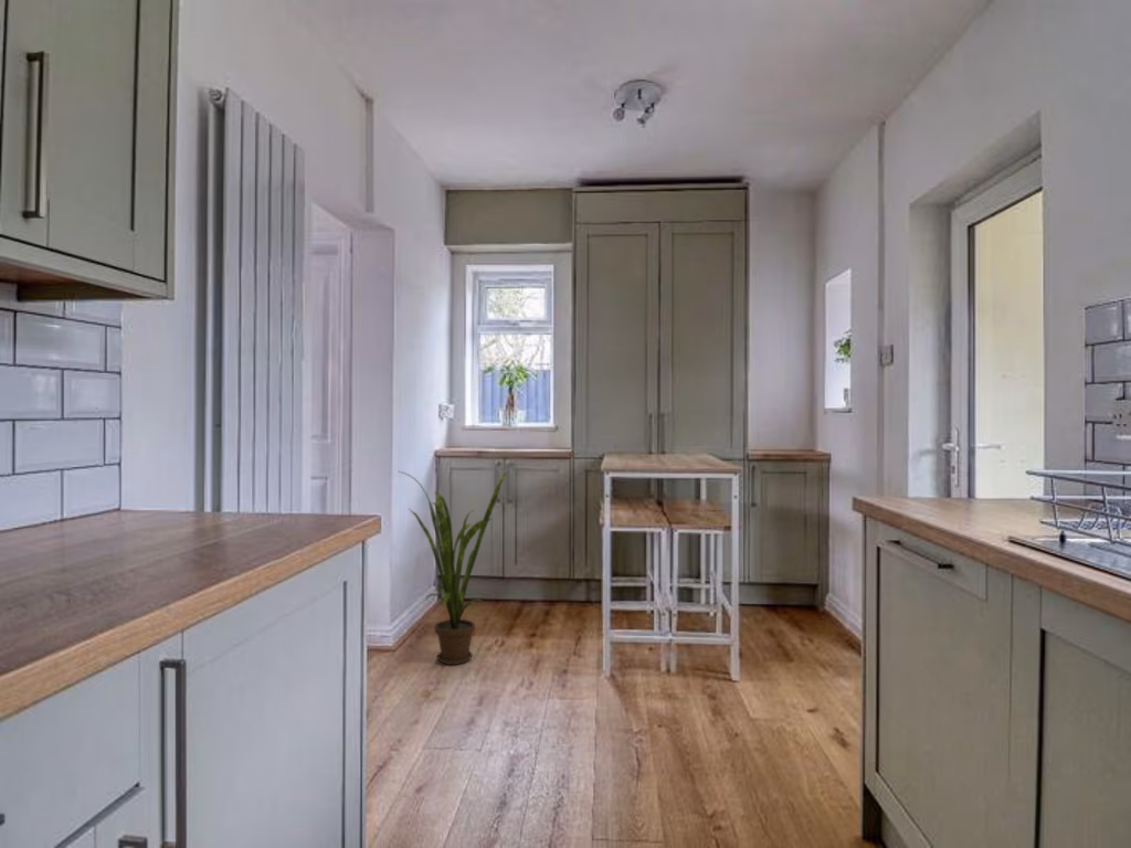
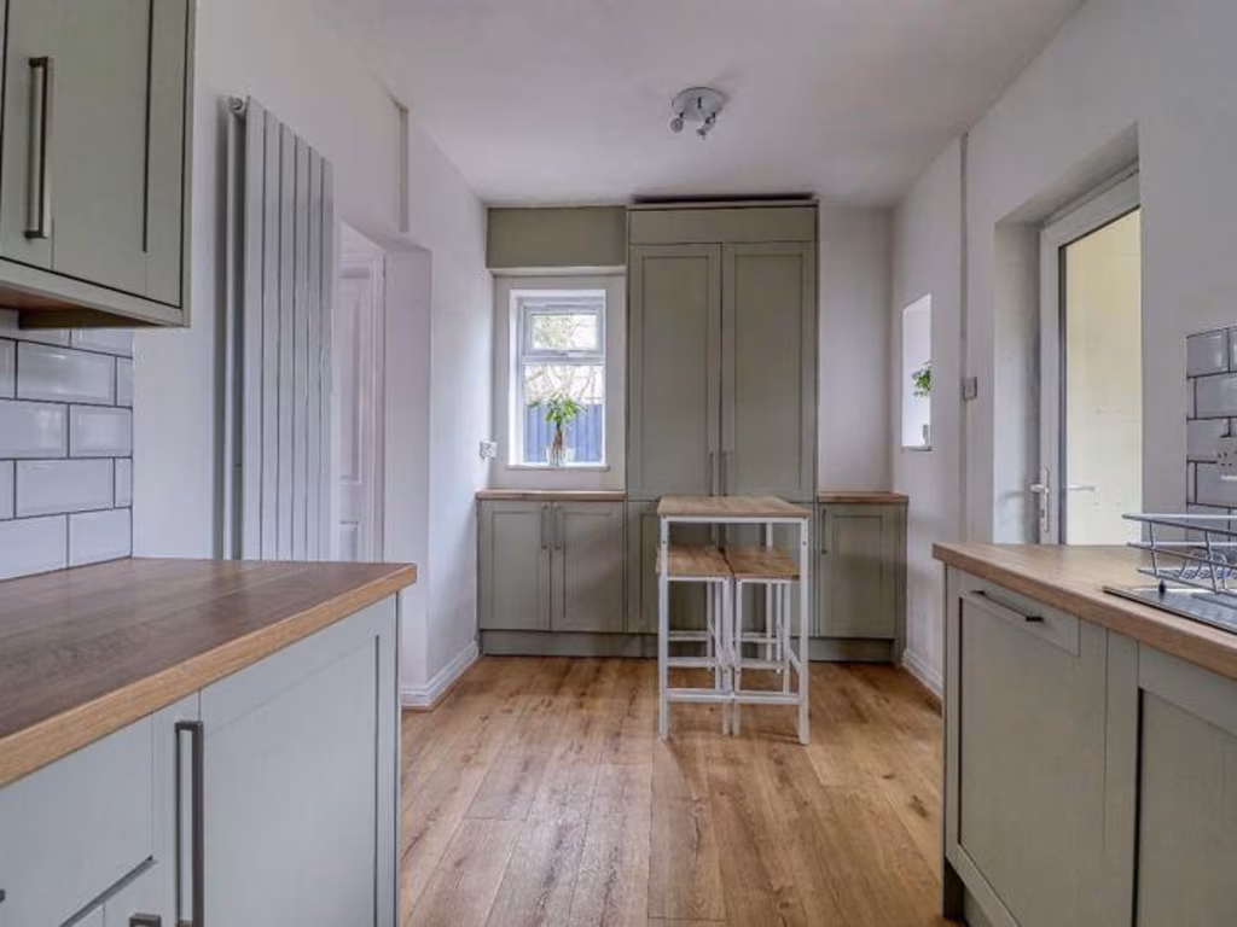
- house plant (445, 565)
